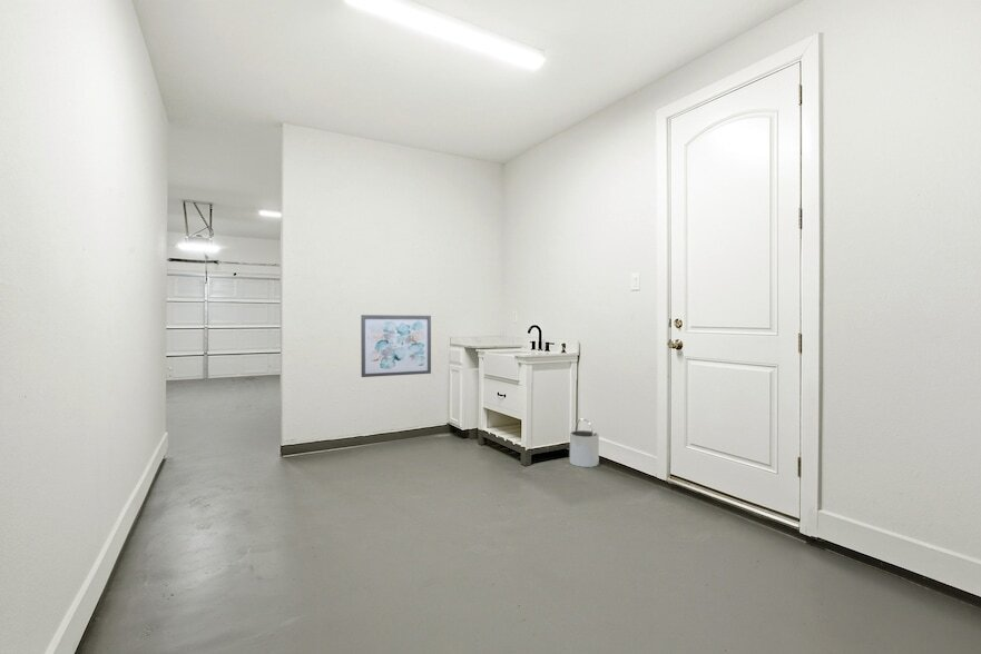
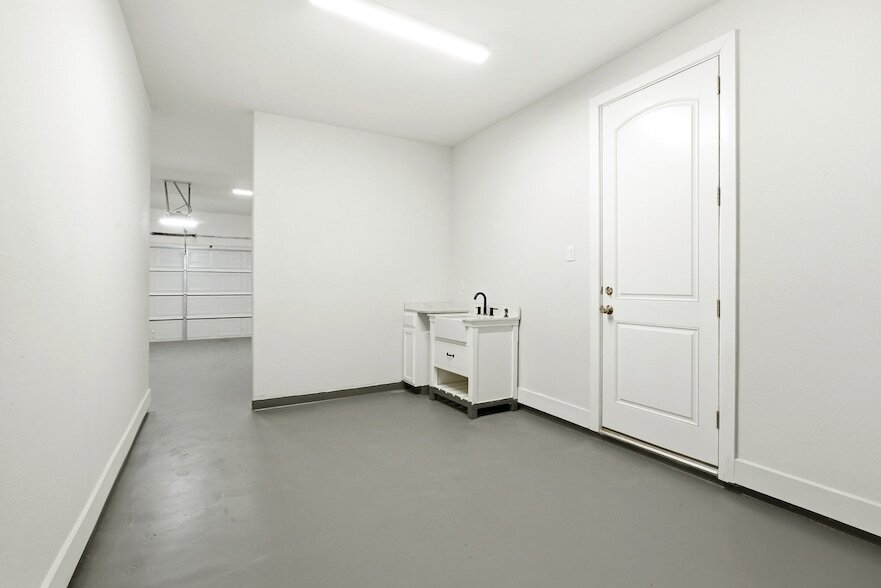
- wall art (396, 345)
- bucket (583, 440)
